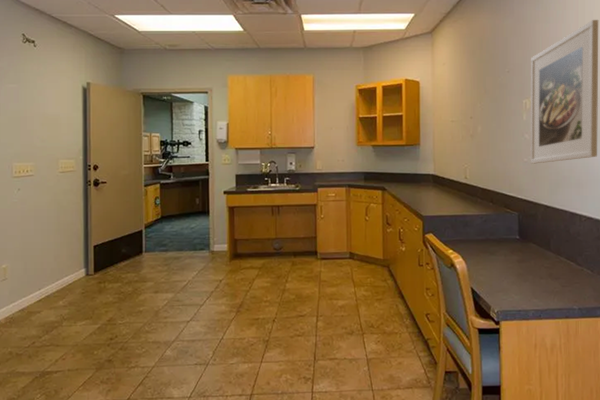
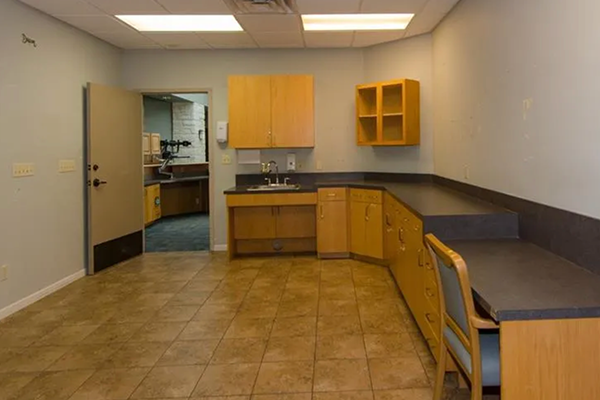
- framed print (559, 101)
